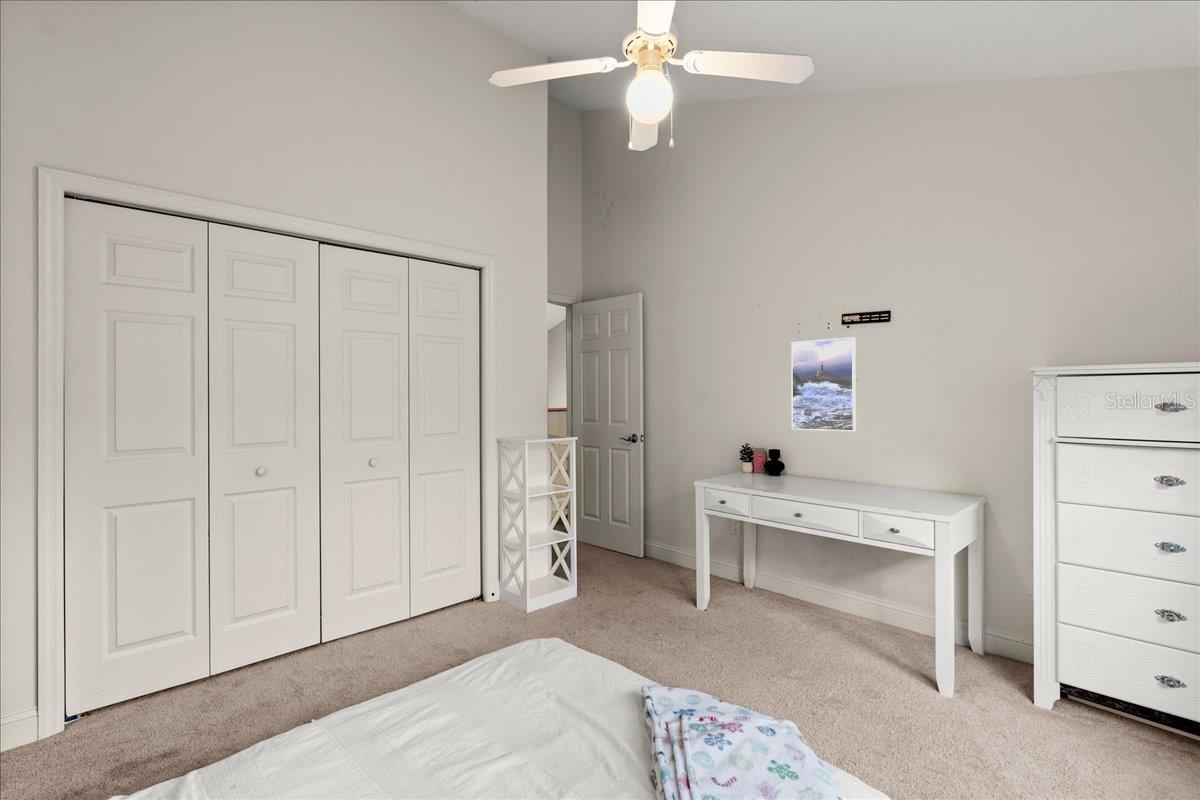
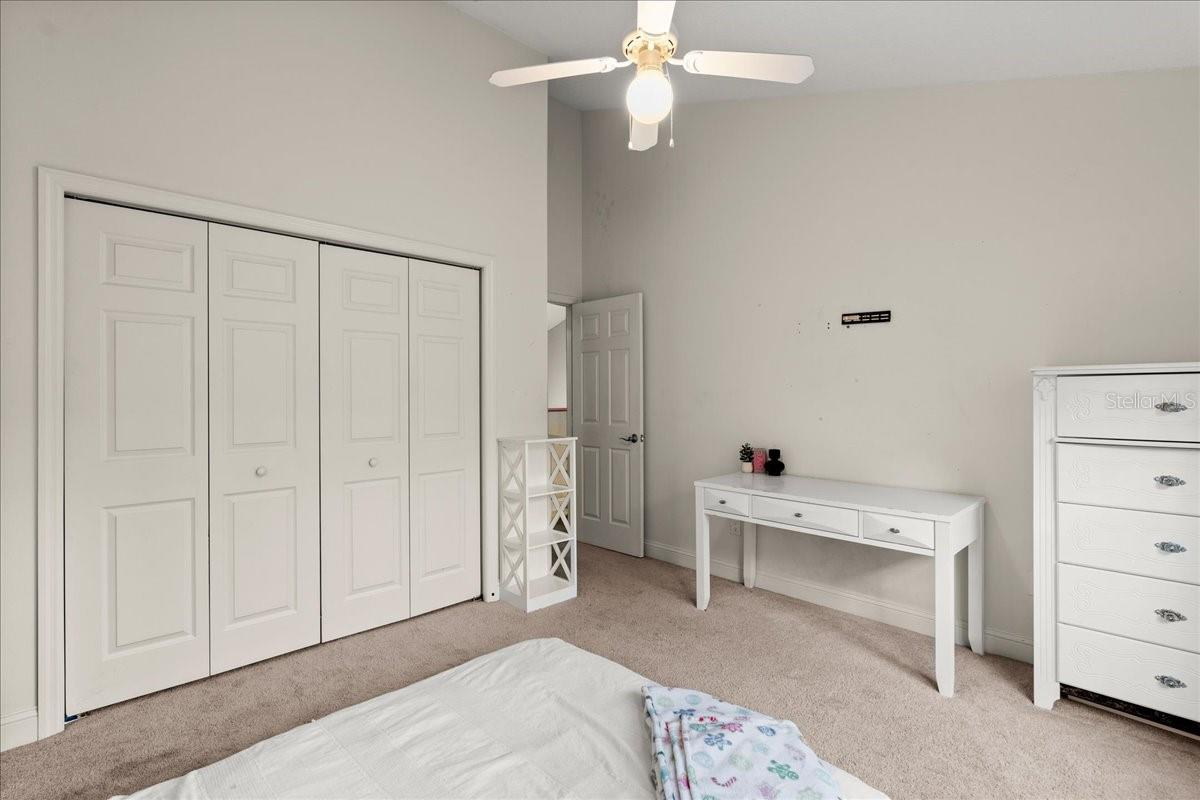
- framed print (822, 385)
